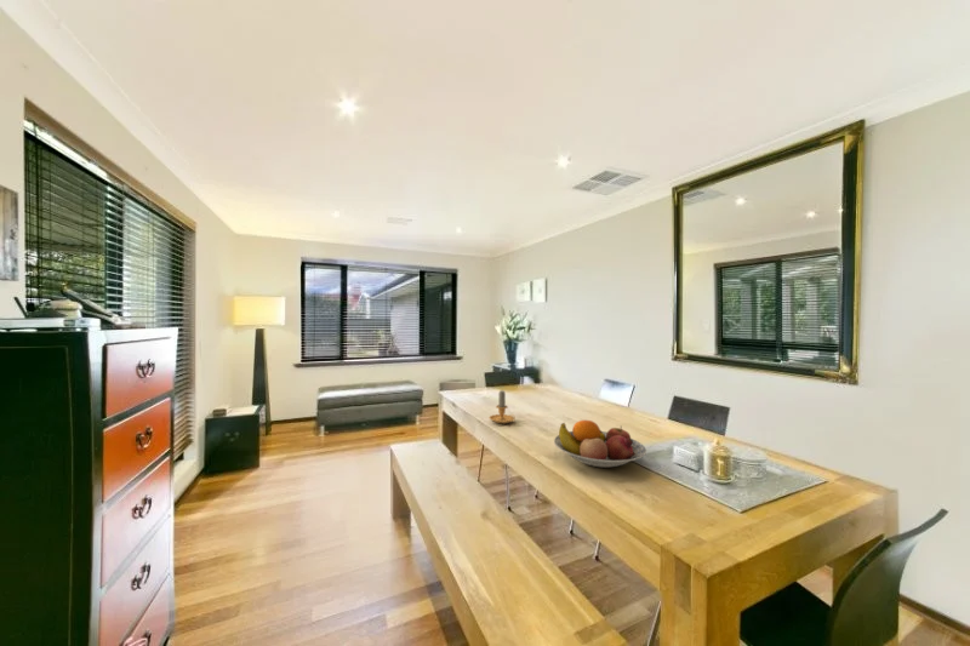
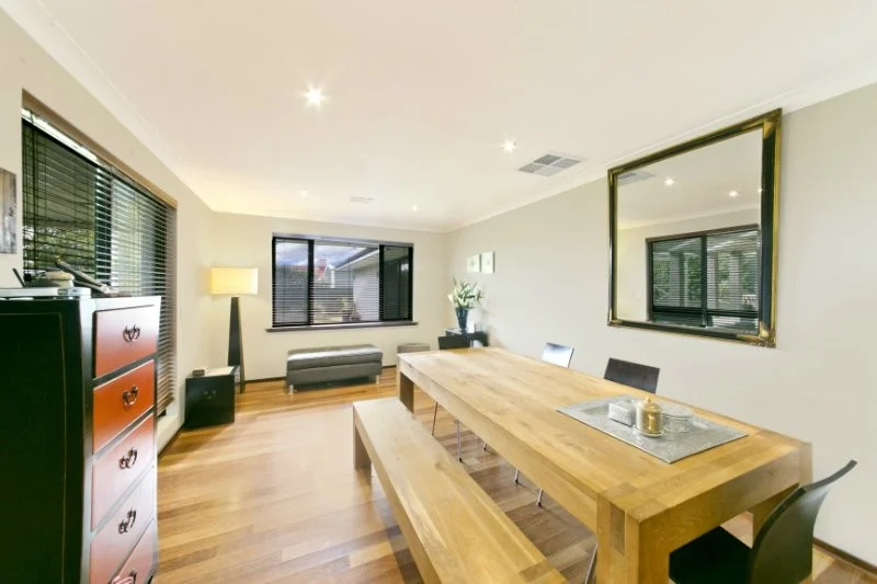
- candle (503, 406)
- fruit bowl (598, 440)
